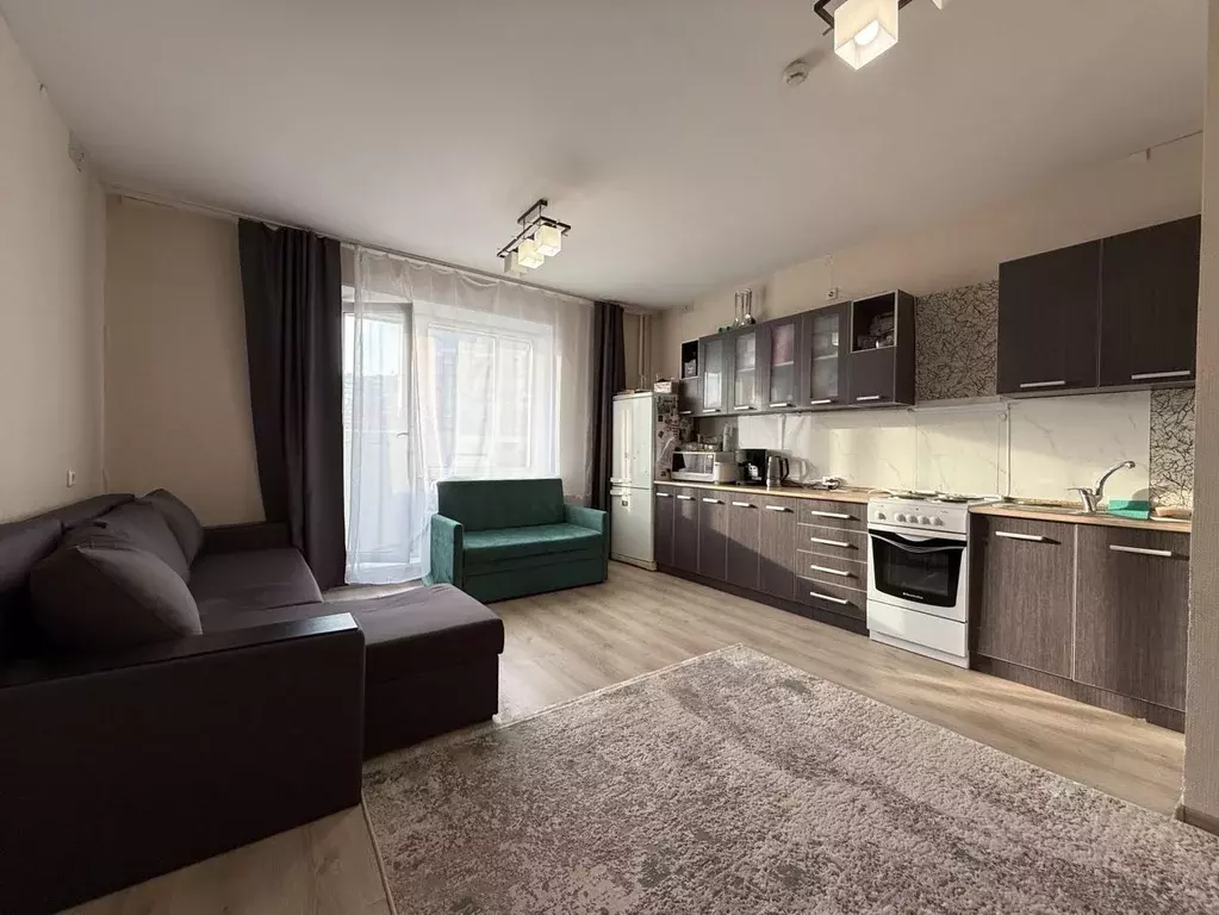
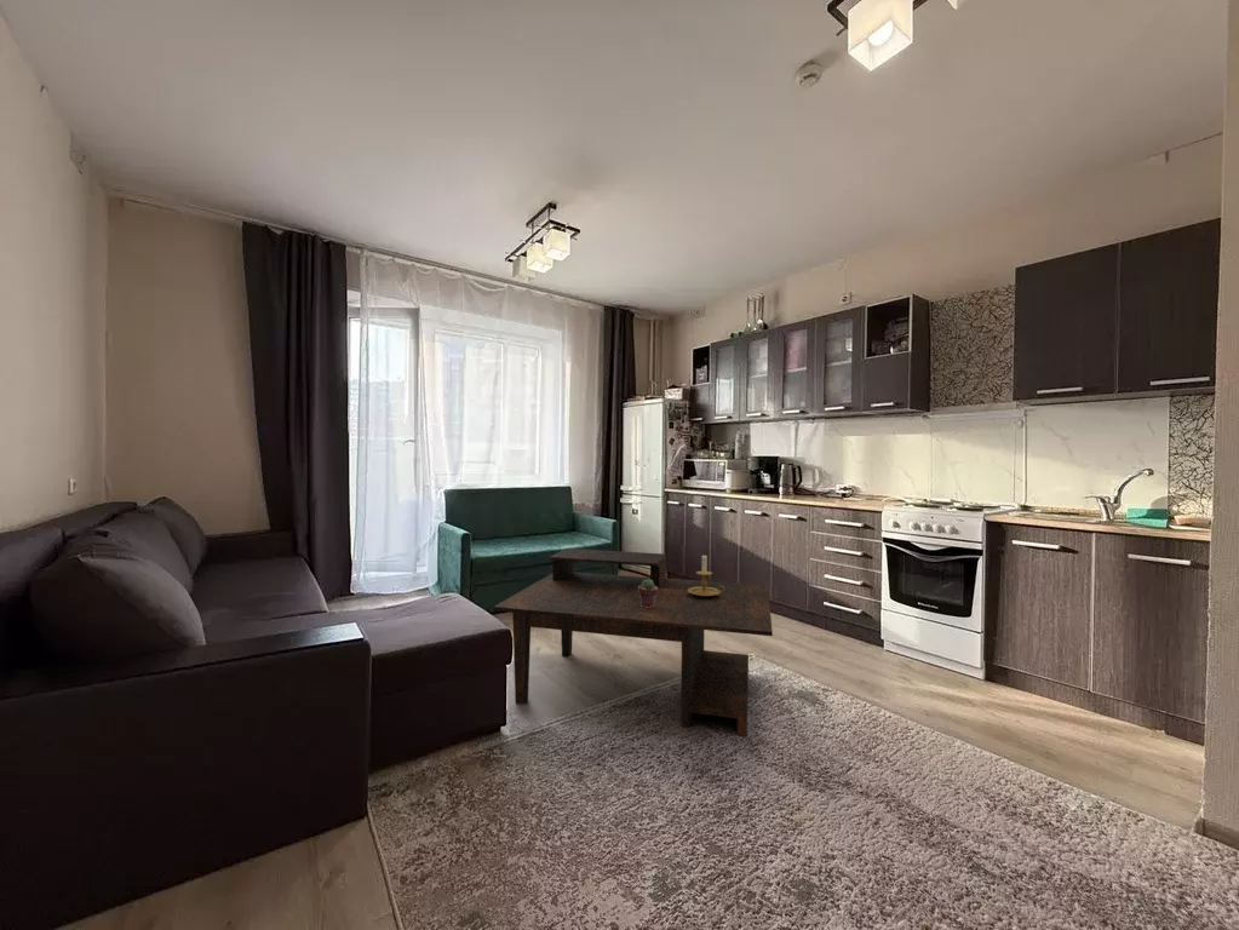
+ potted succulent (648, 591)
+ coffee table (641, 627)
+ candle holder (706, 574)
